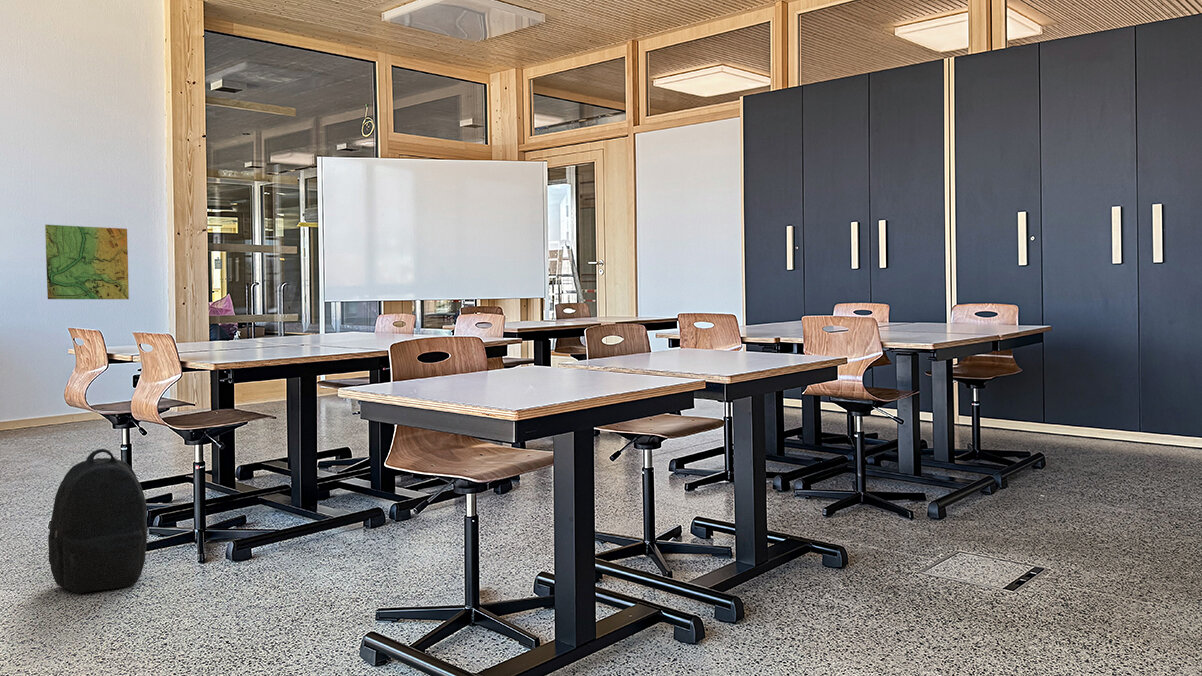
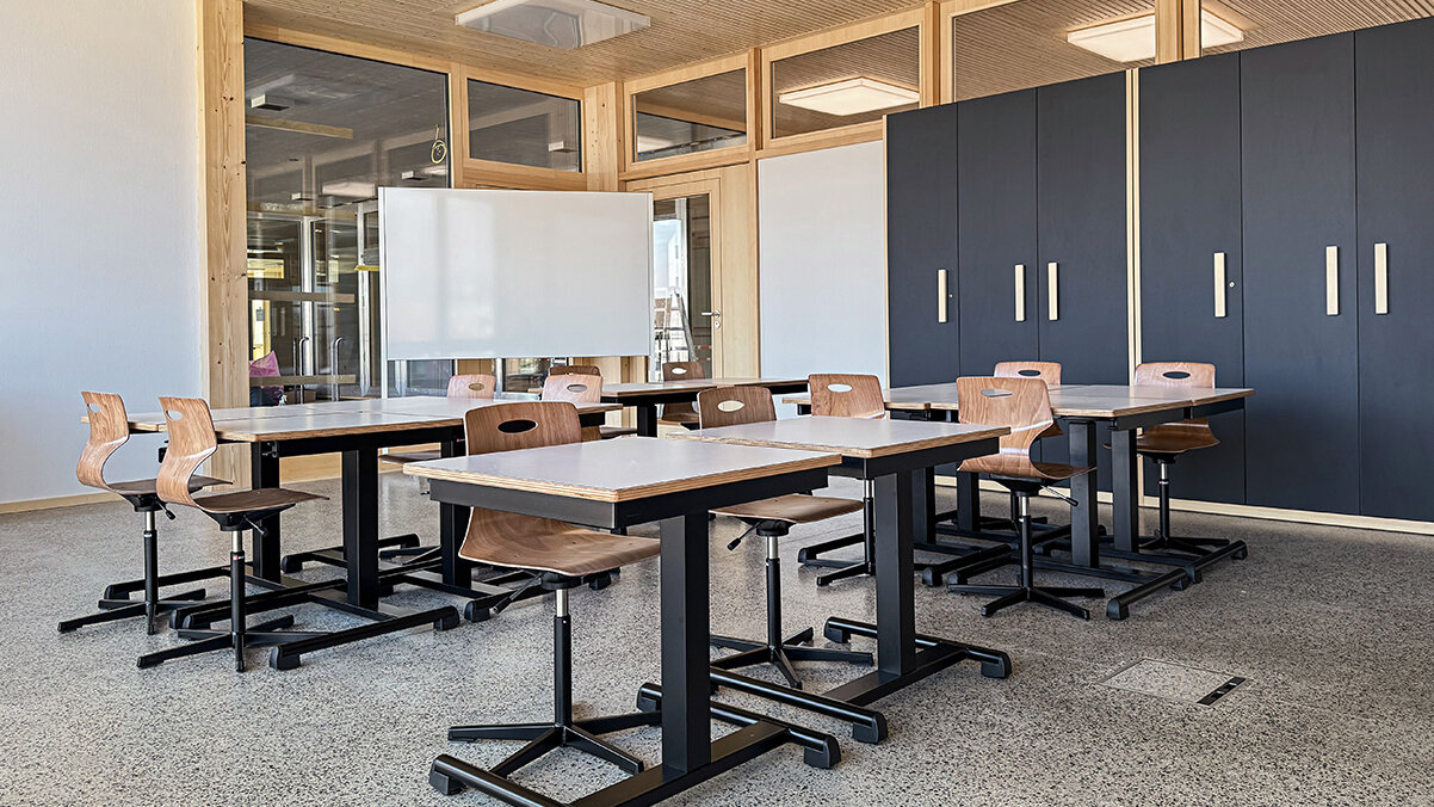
- map (88, 263)
- backpack (100, 517)
